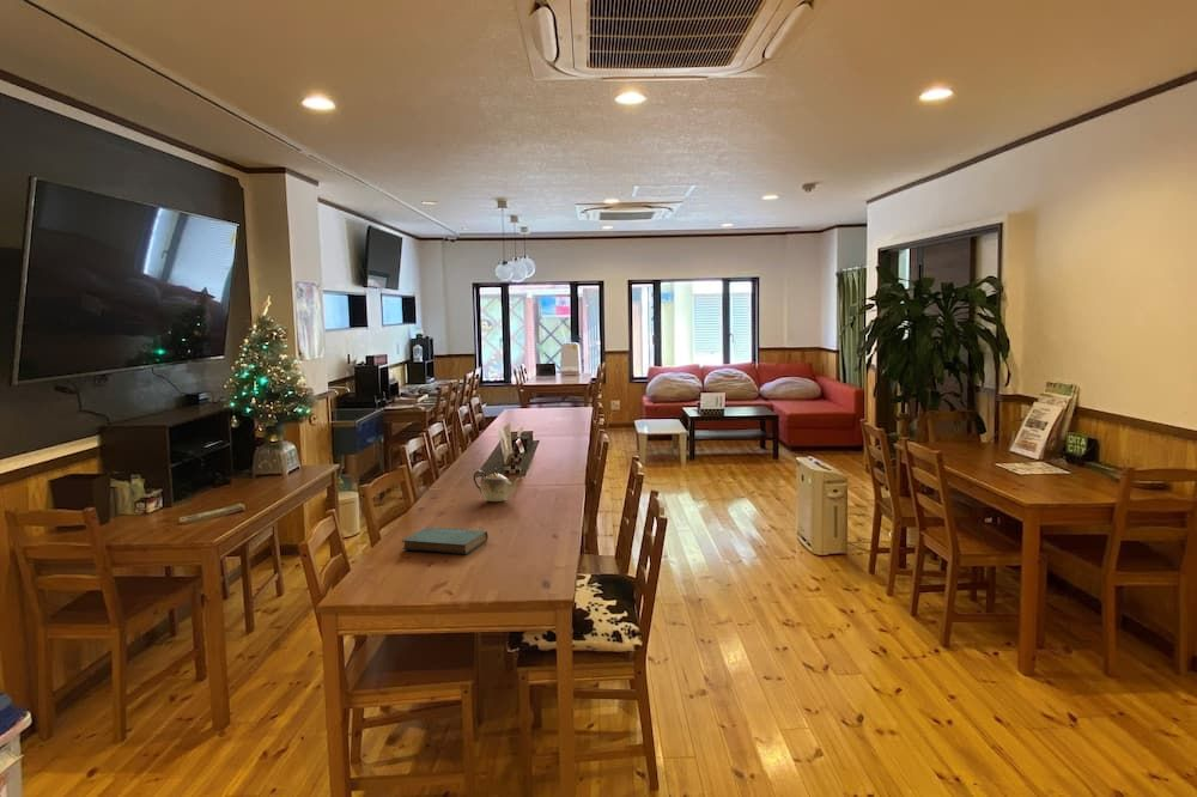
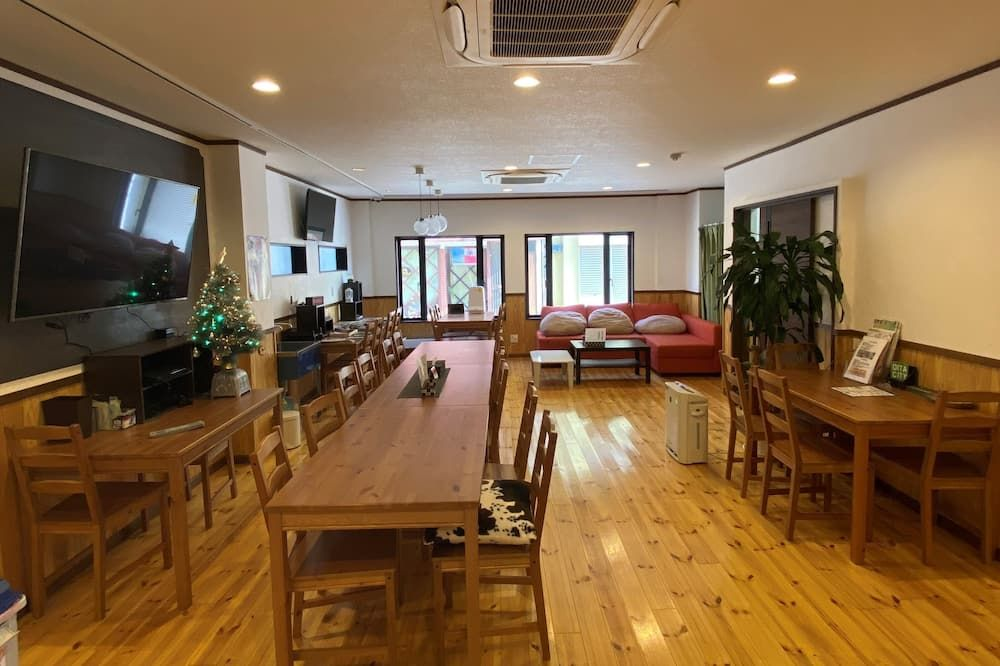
- book (445, 539)
- teapot (498, 483)
